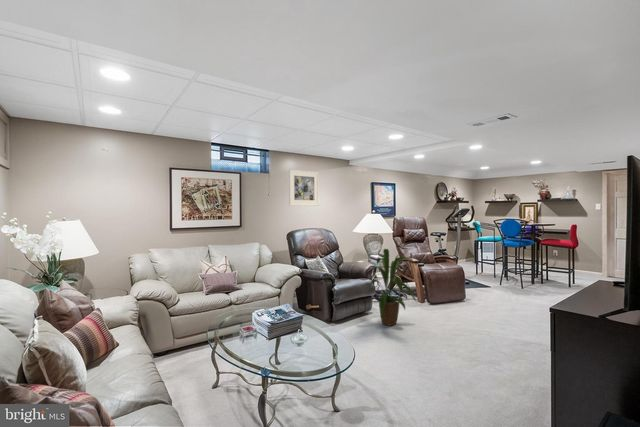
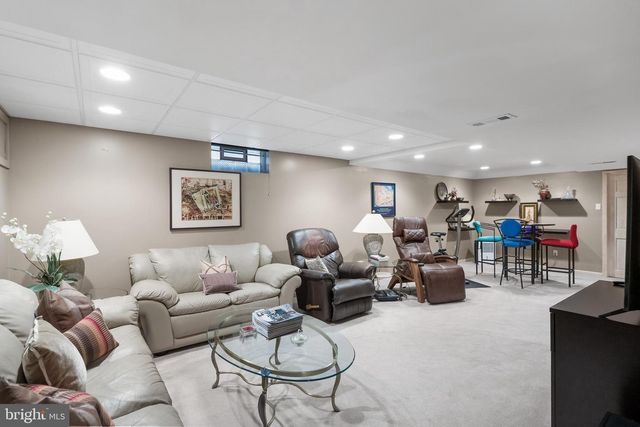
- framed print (304, 188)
- house plant (392, 284)
